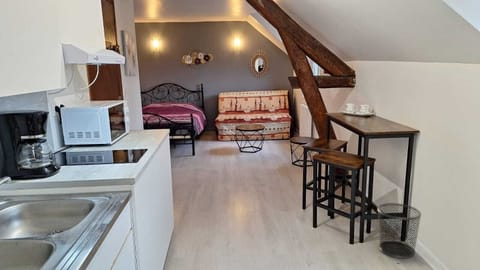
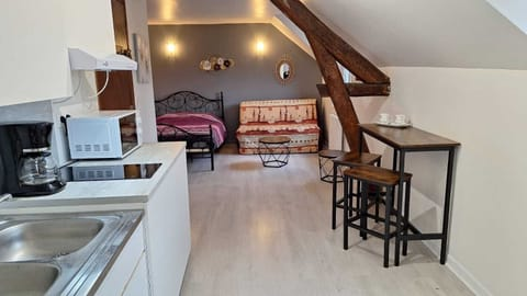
- waste bin (397, 230)
